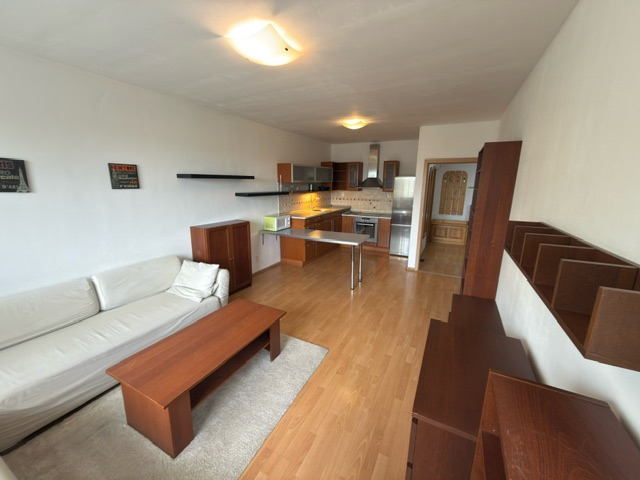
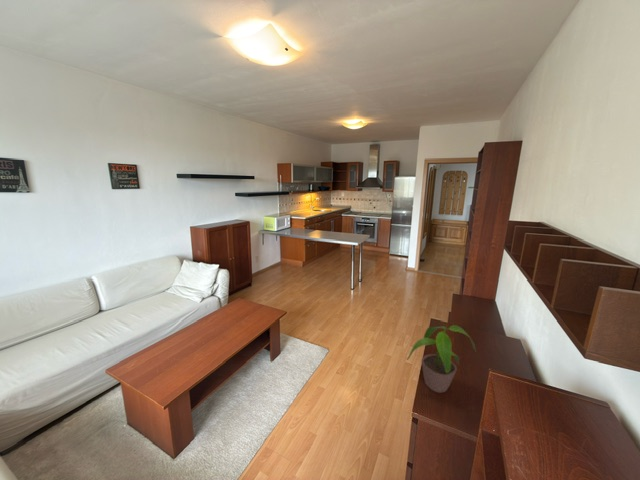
+ potted plant (440, 356)
